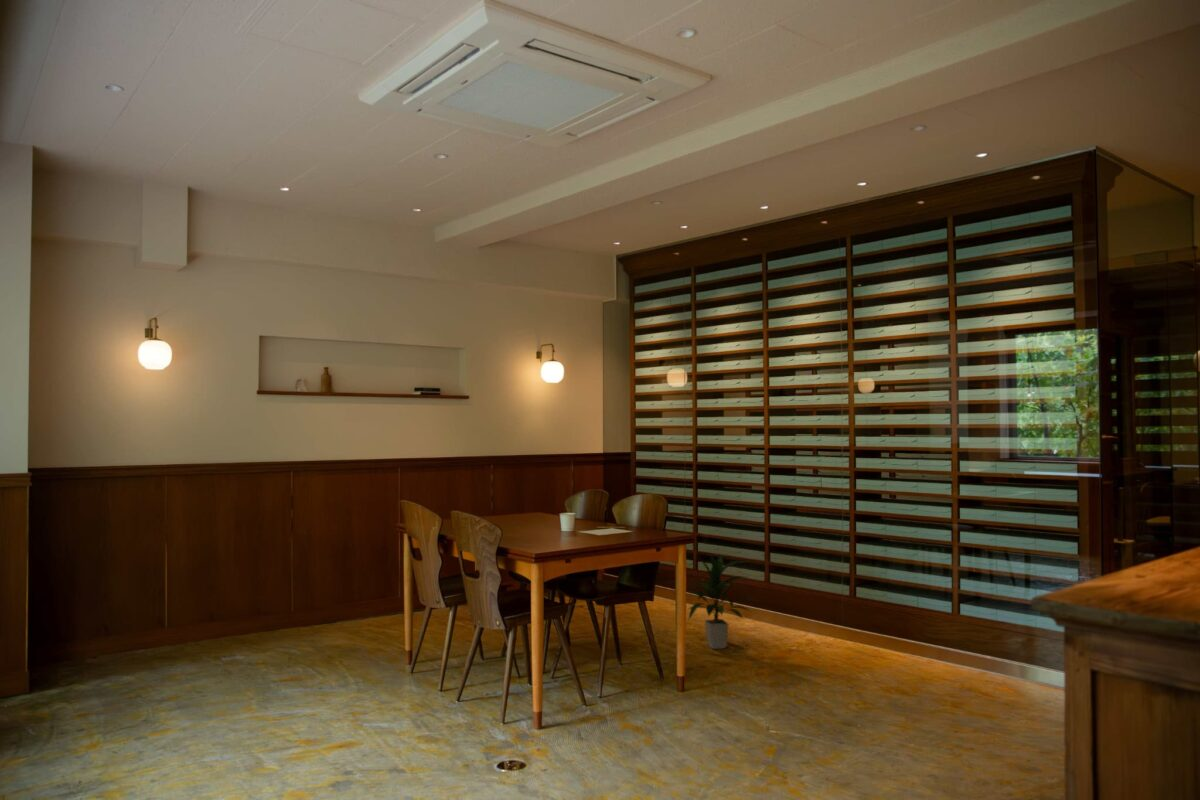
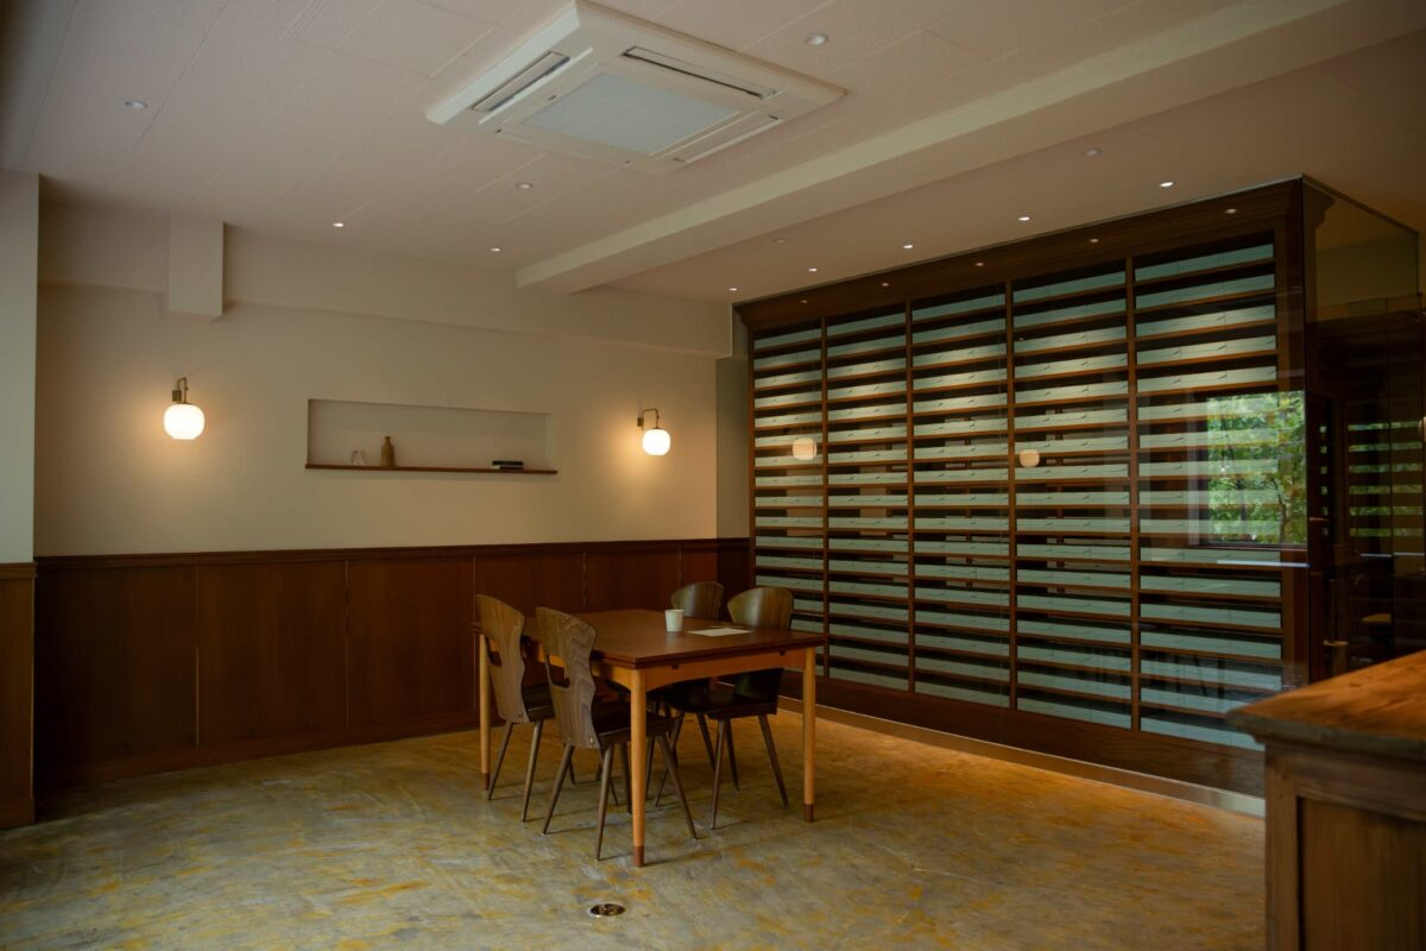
- indoor plant (717, 598)
